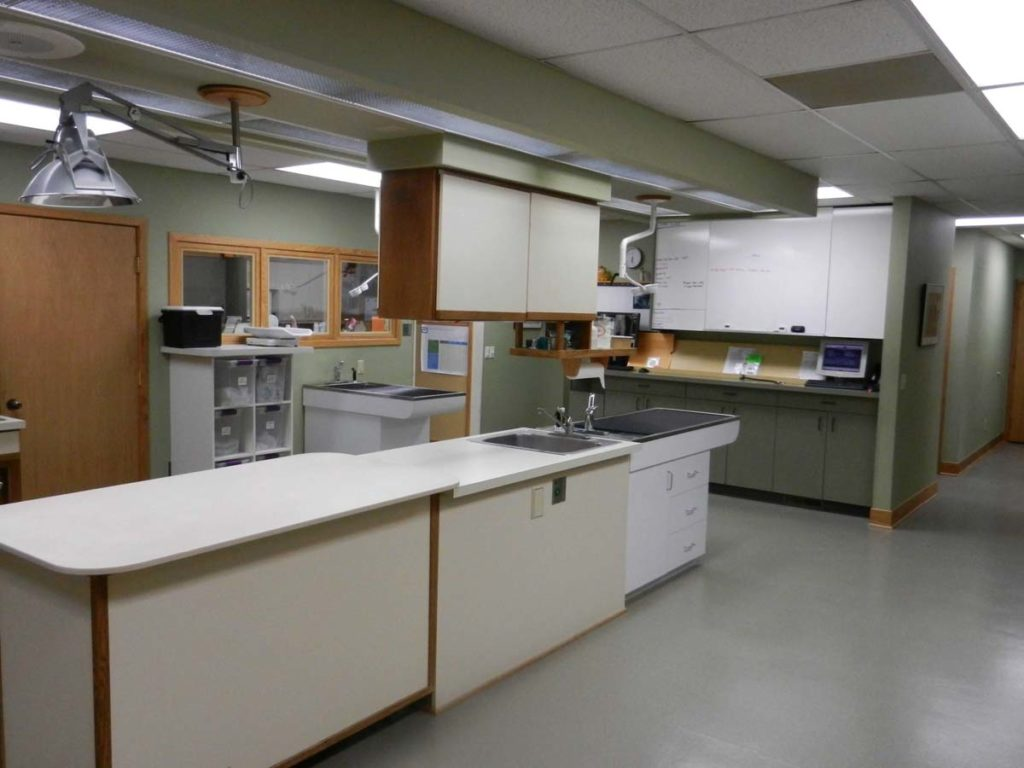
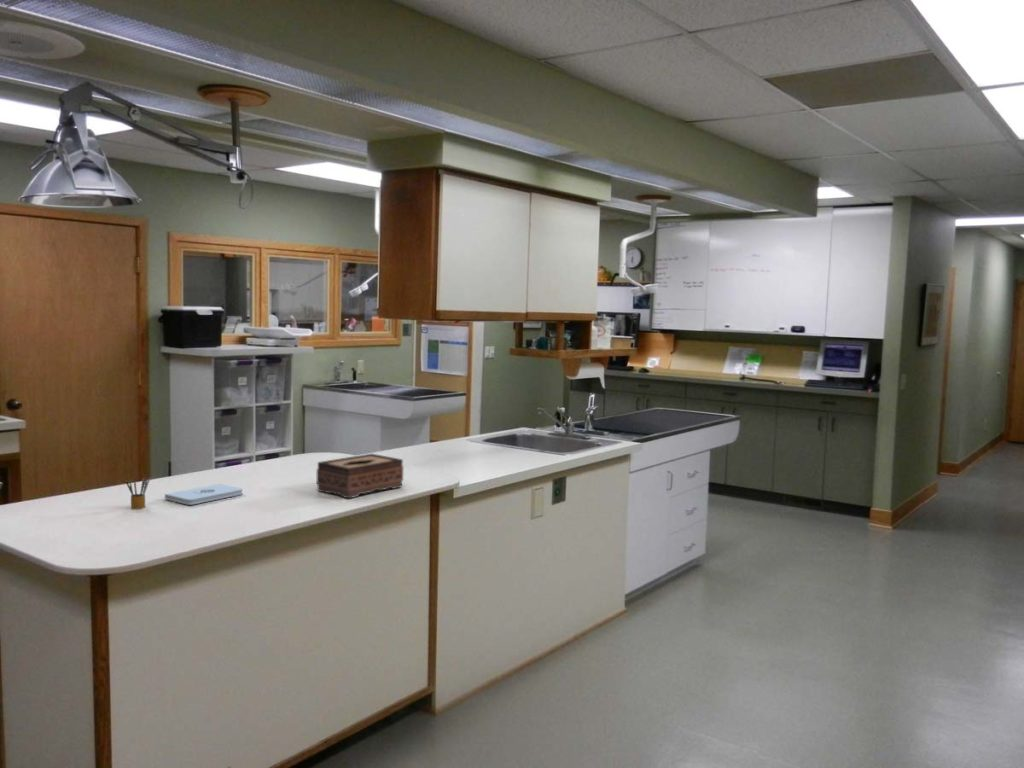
+ pencil box (136, 492)
+ notepad (205, 493)
+ tissue box (360, 474)
